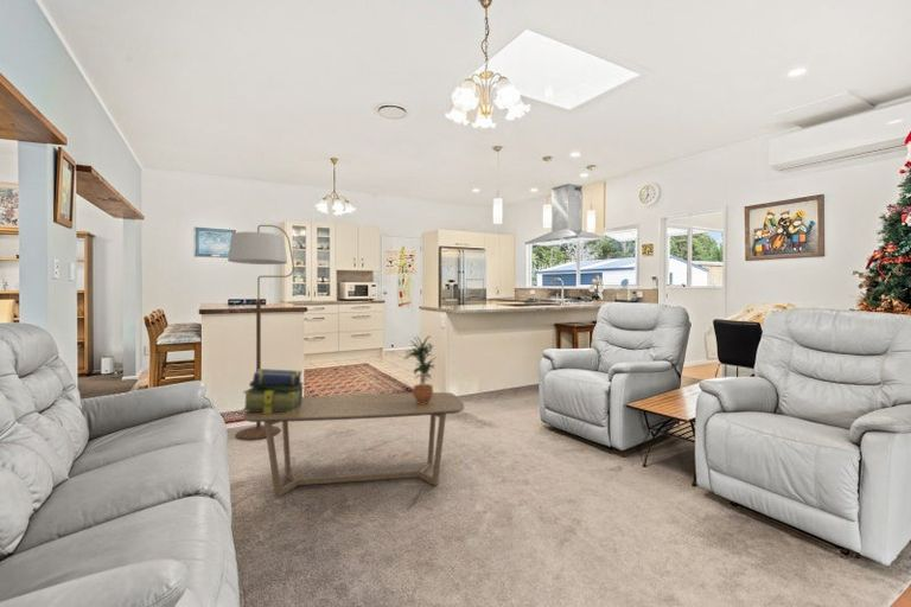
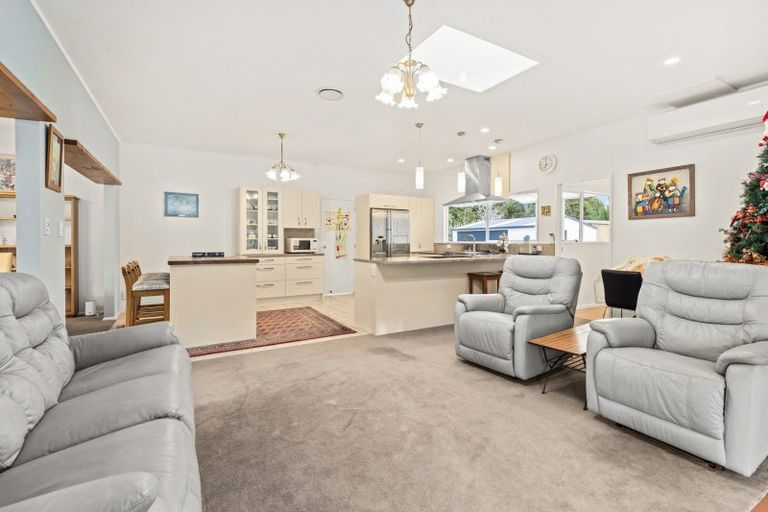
- coffee table (359, 417)
- stack of books (276, 388)
- floor lamp (260, 328)
- potted plant (420, 368)
